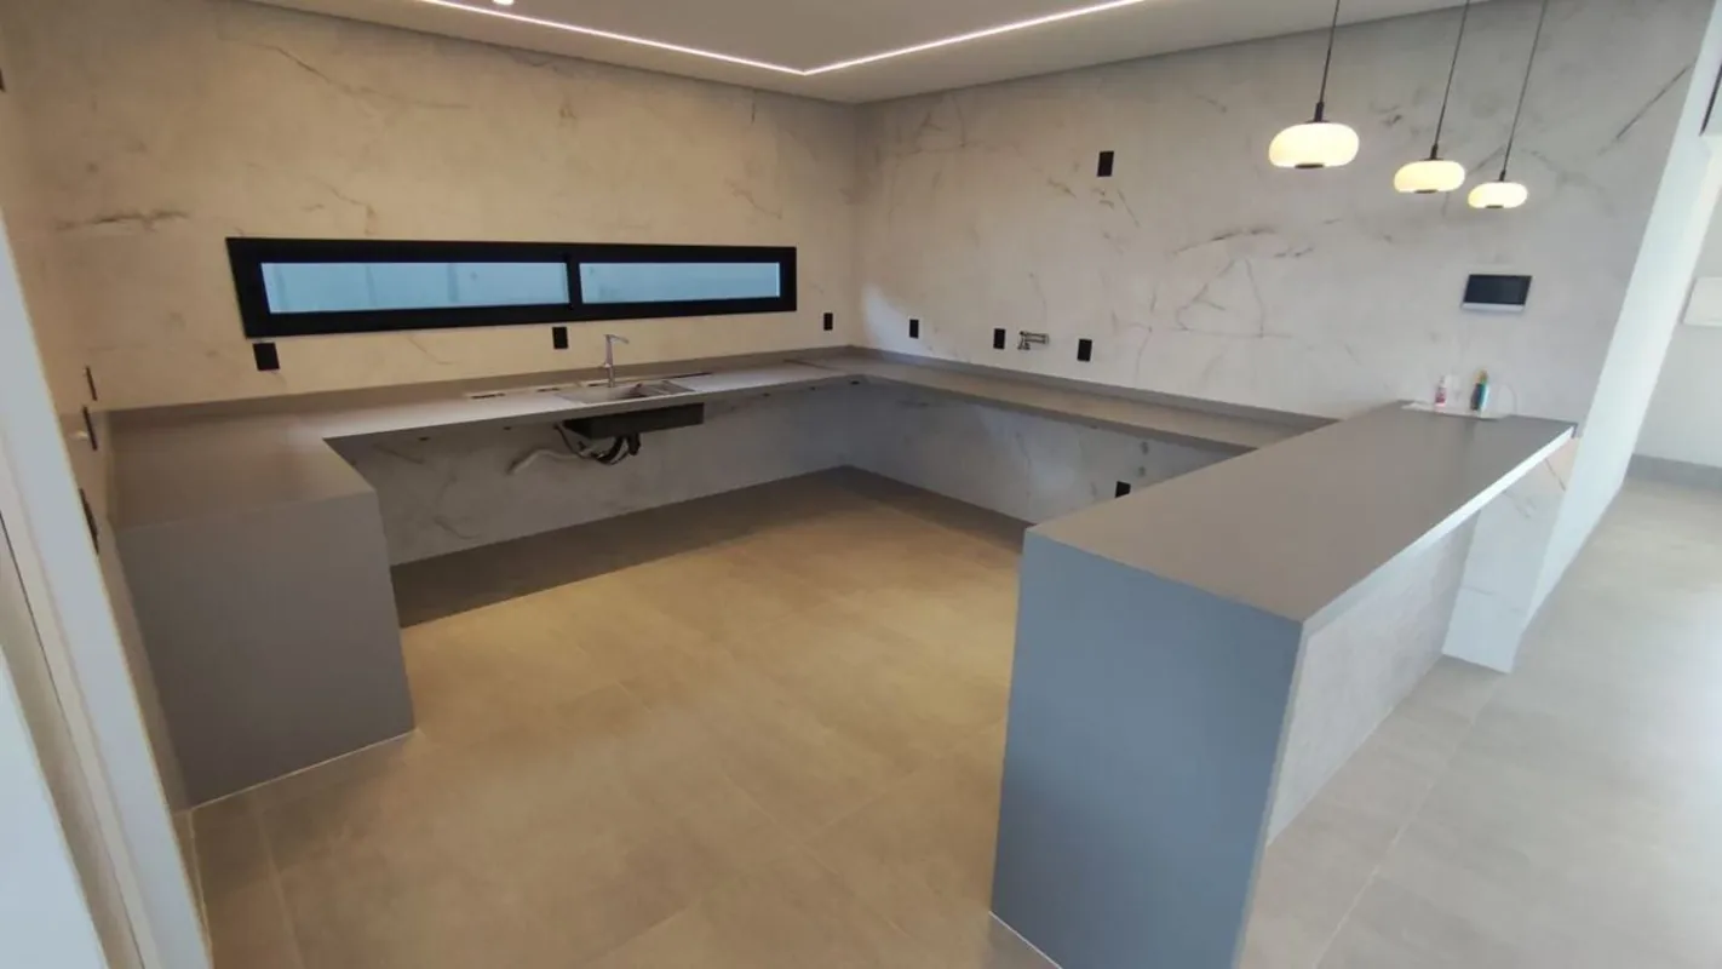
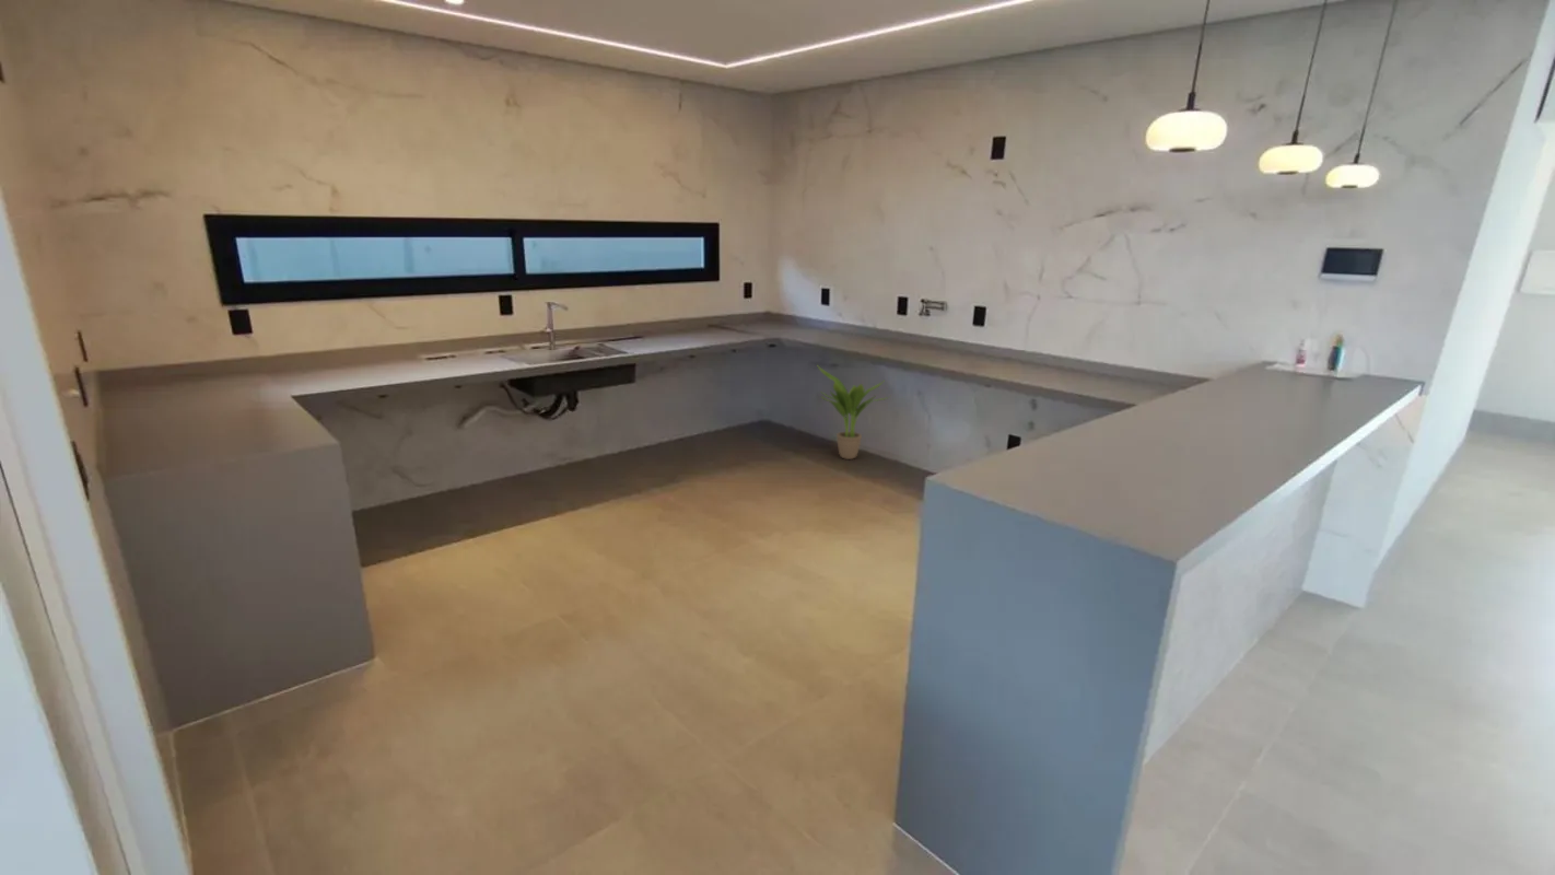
+ potted plant (846, 413)
